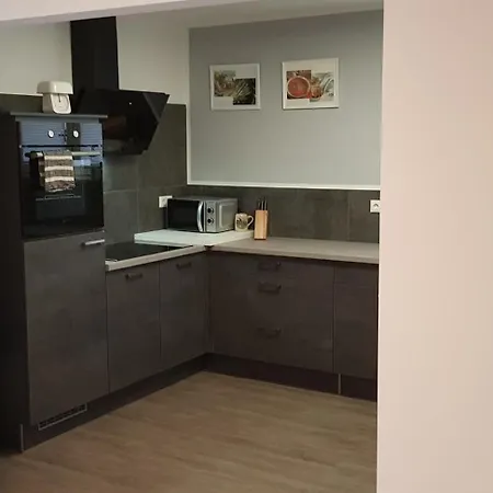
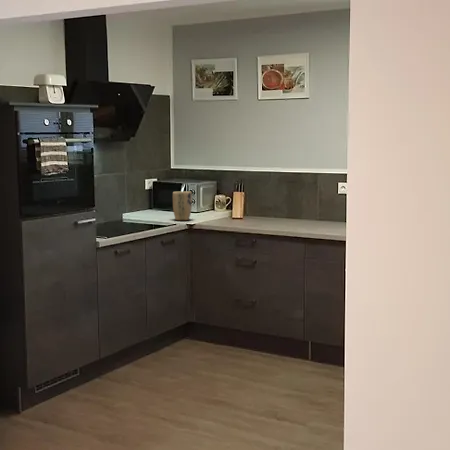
+ plant pot (182, 205)
